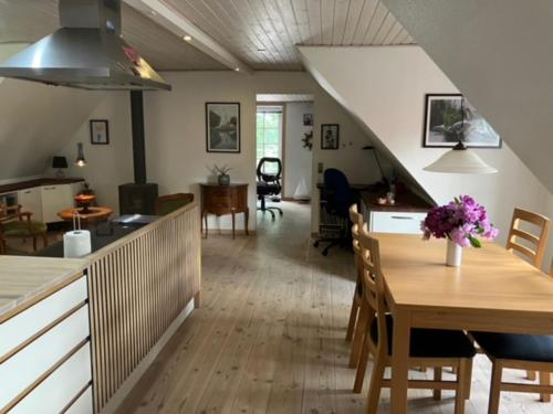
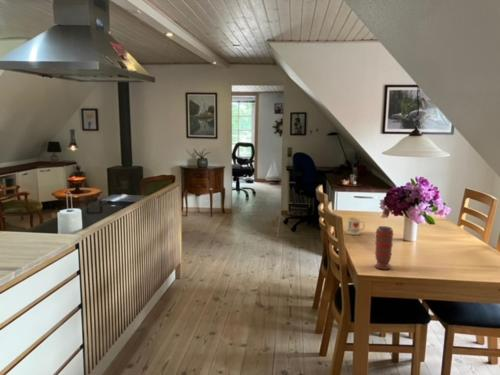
+ mug (355, 226)
+ spice grinder (383, 247)
